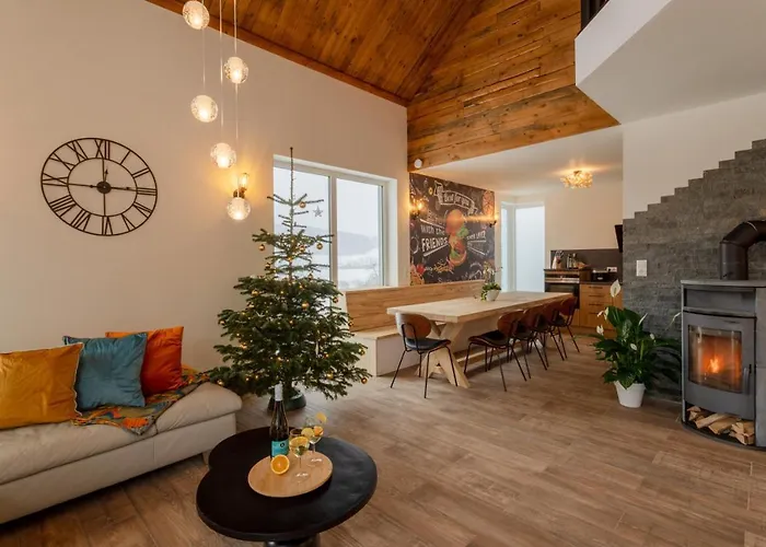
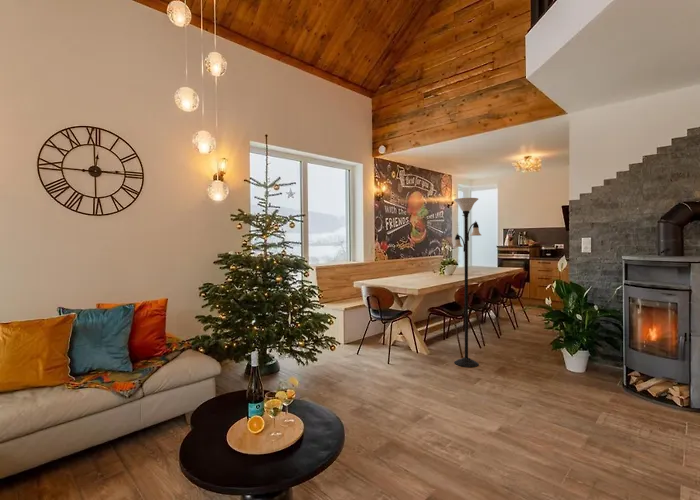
+ floor lamp (466, 281)
